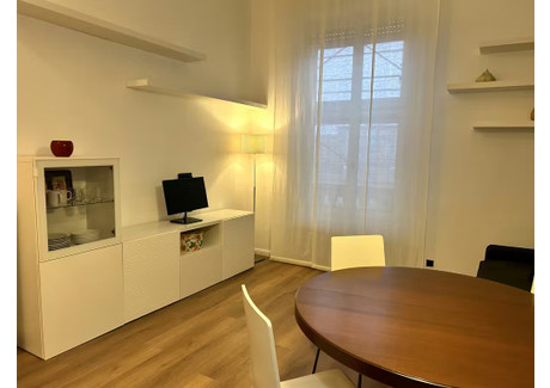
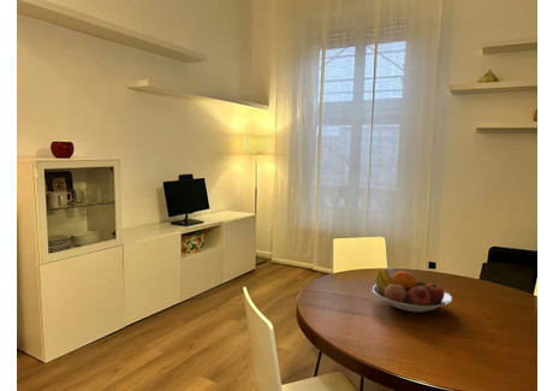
+ fruit bowl (411, 289)
